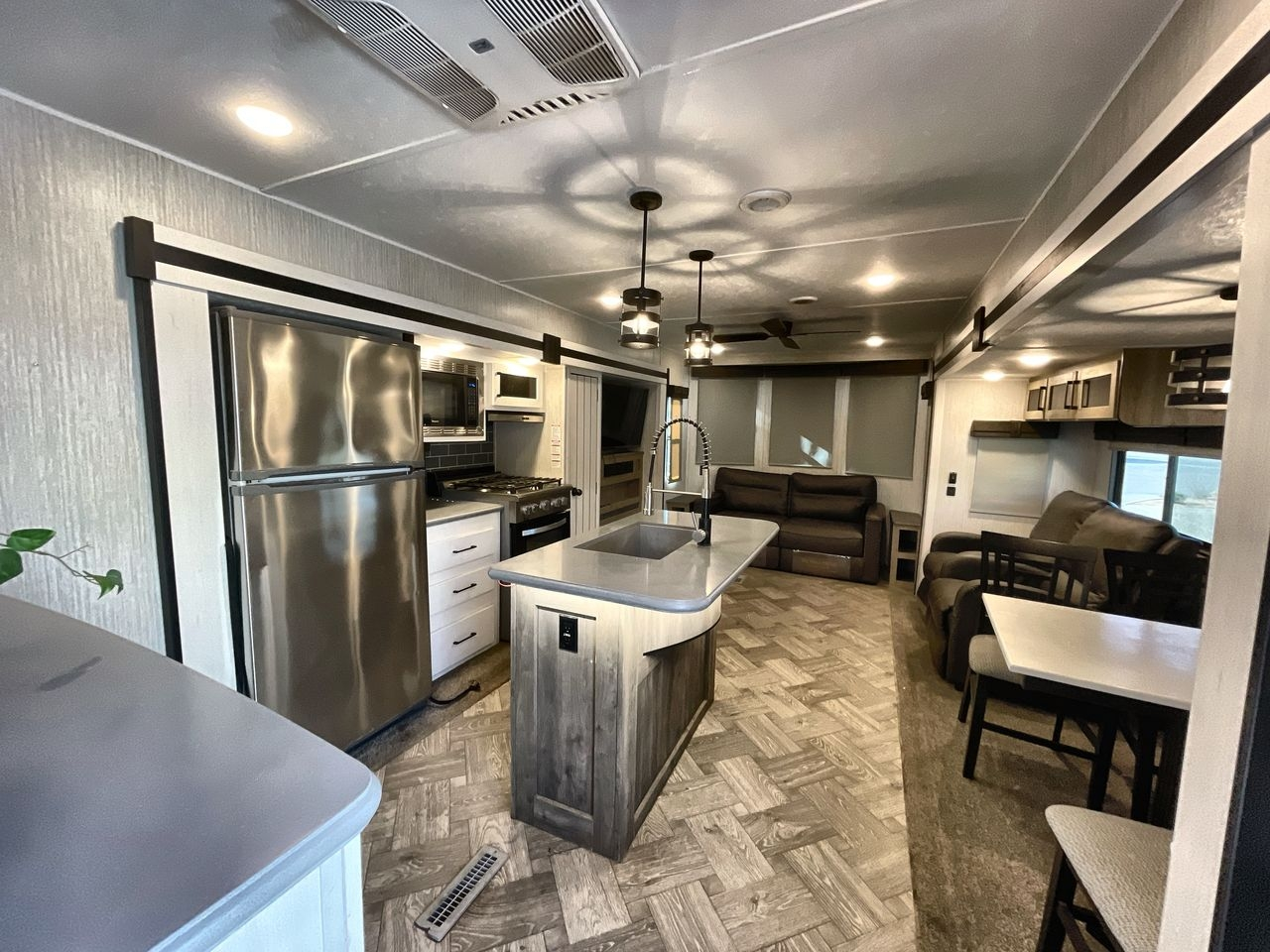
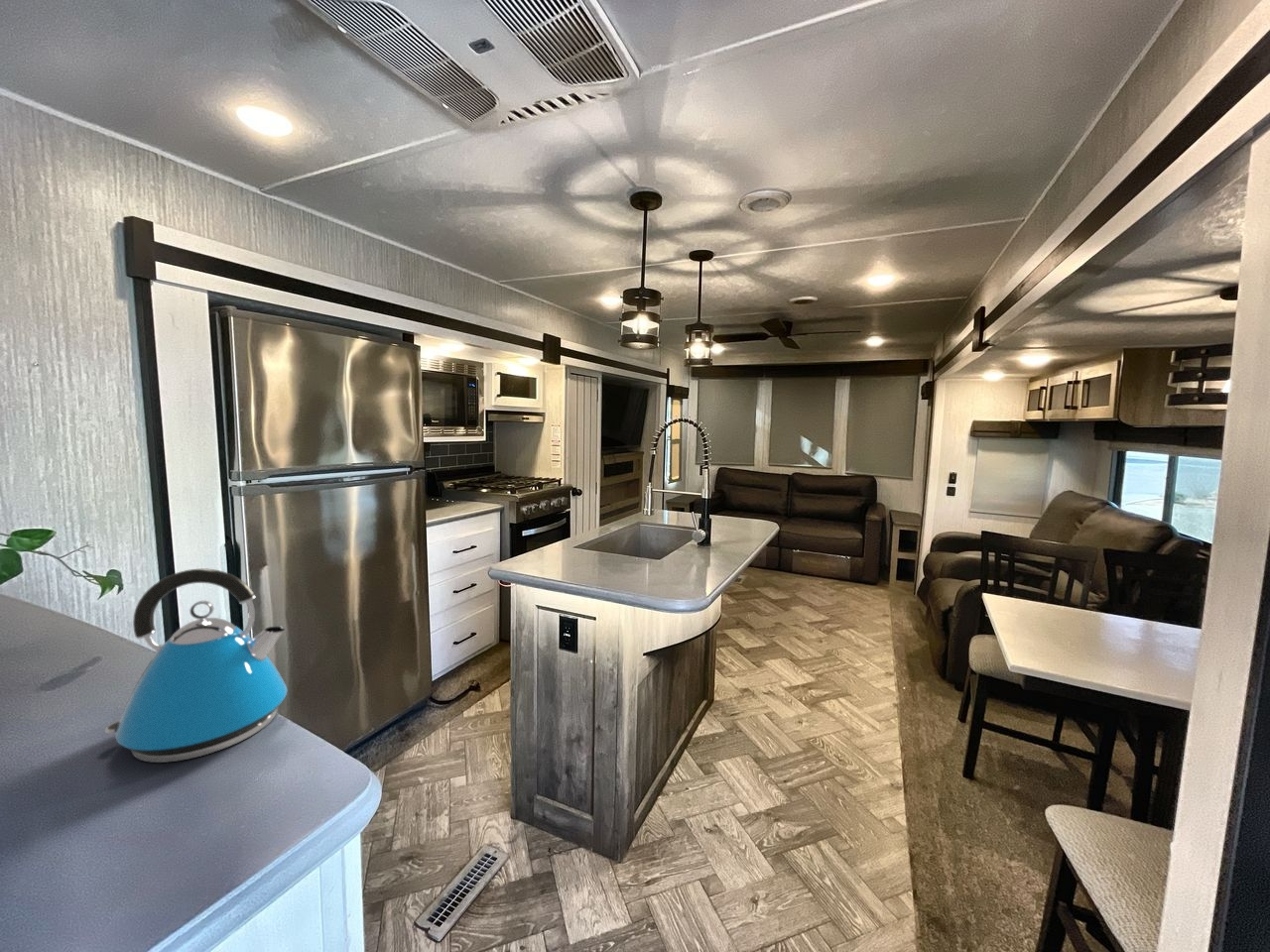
+ kettle (198, 650)
